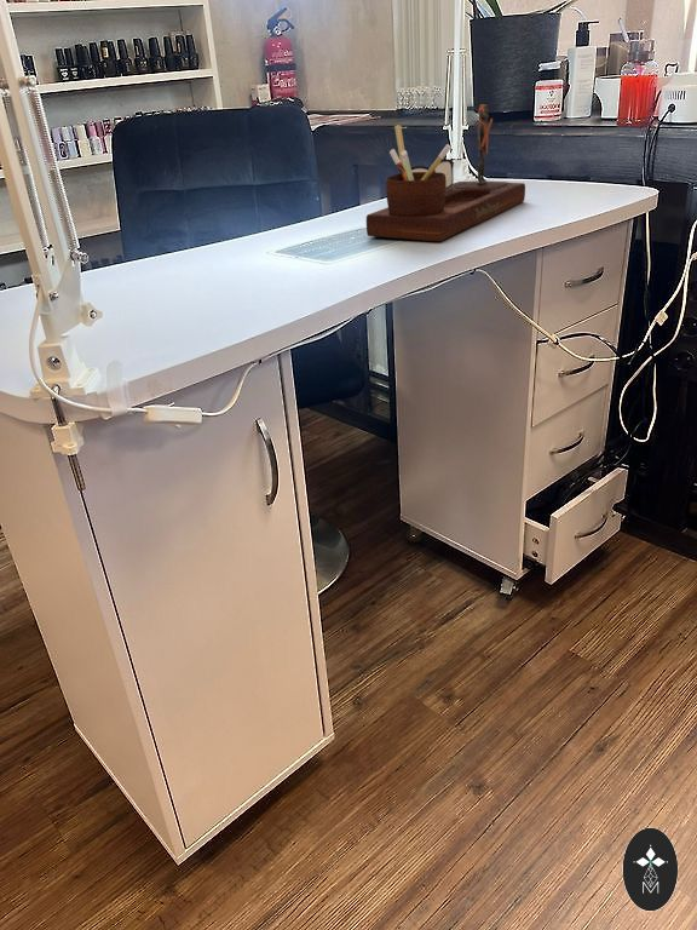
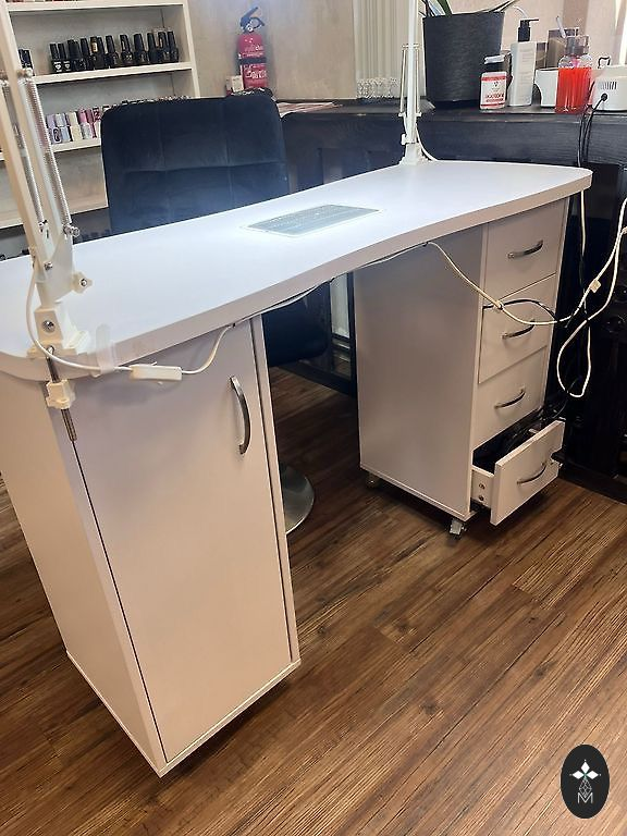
- desk organizer (445, 167)
